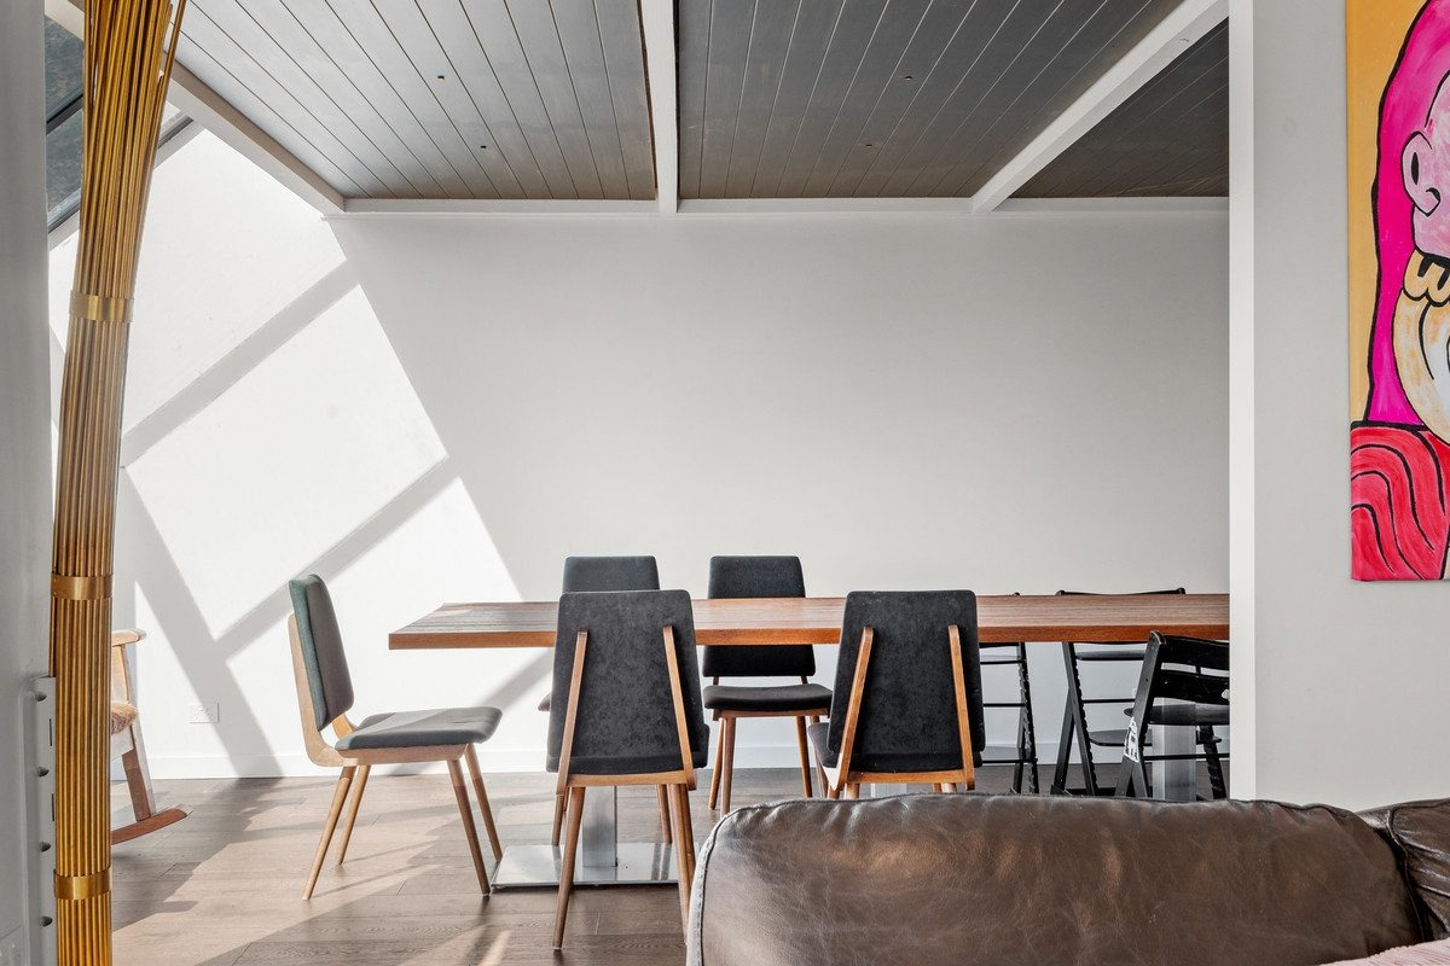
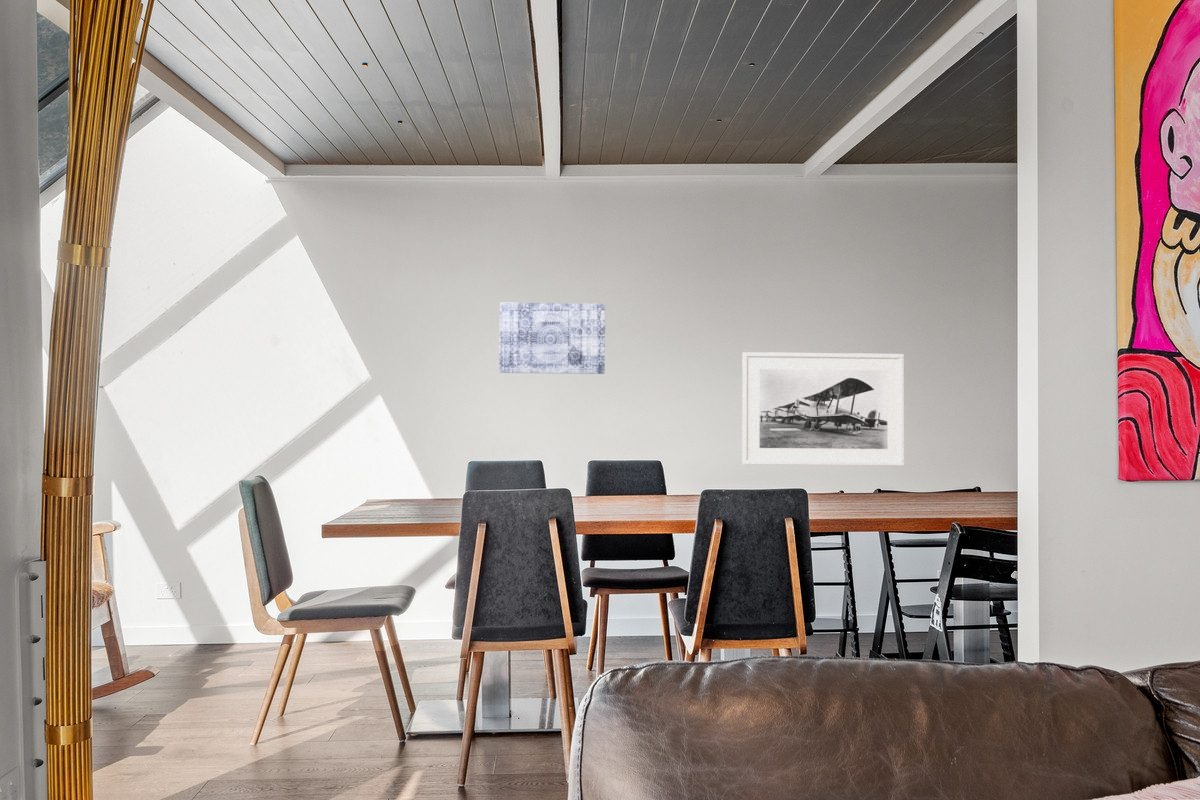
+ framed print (823, 409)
+ wall art (552, 338)
